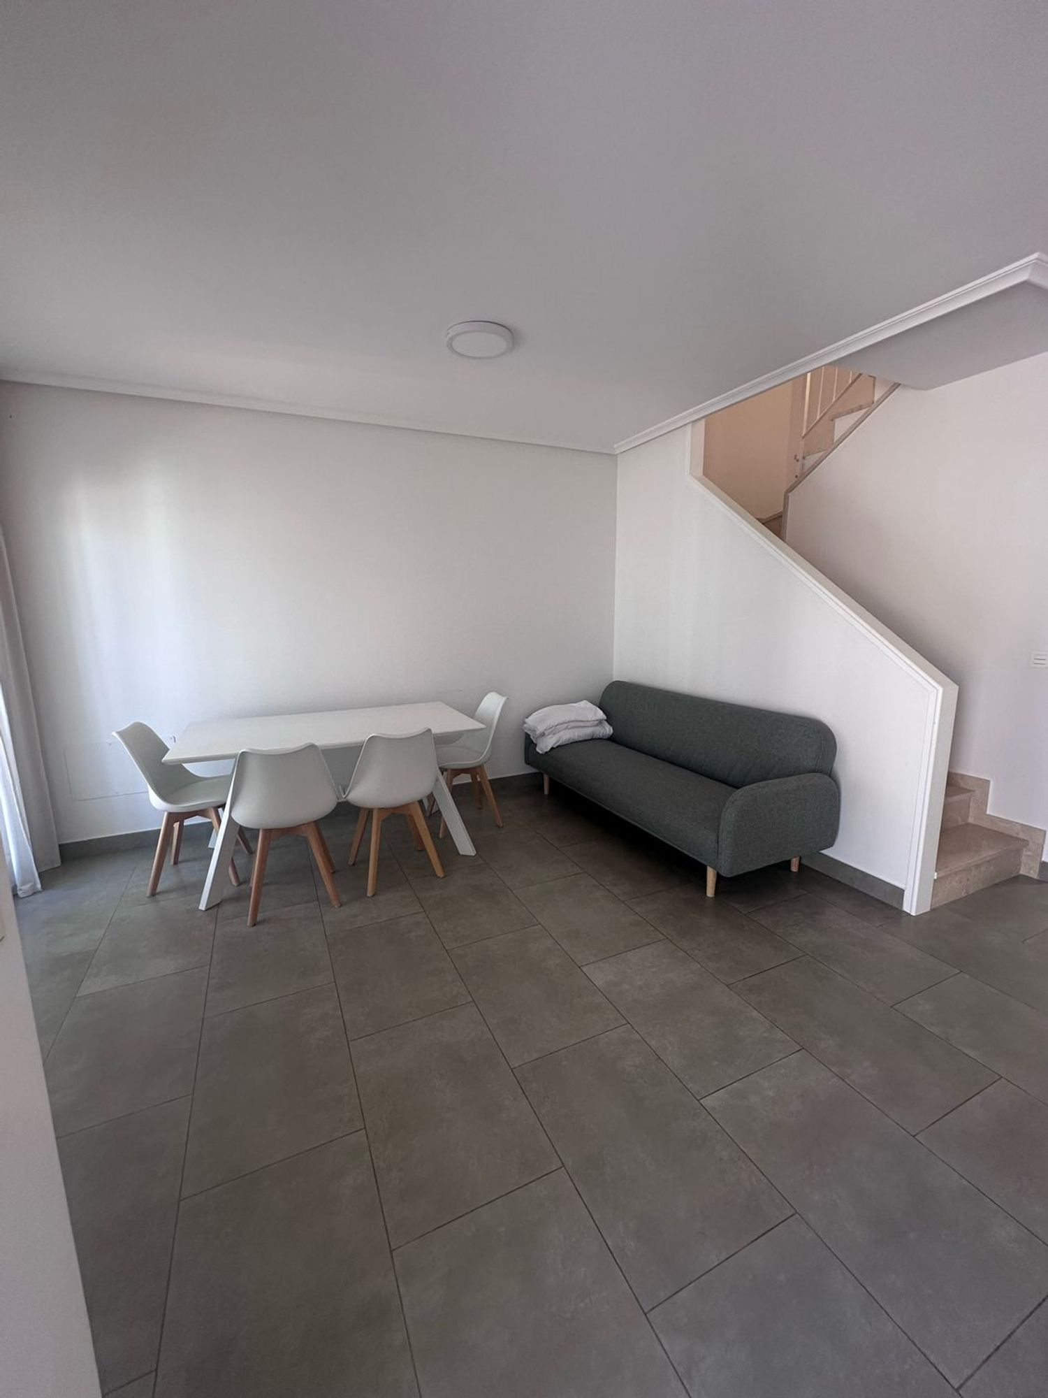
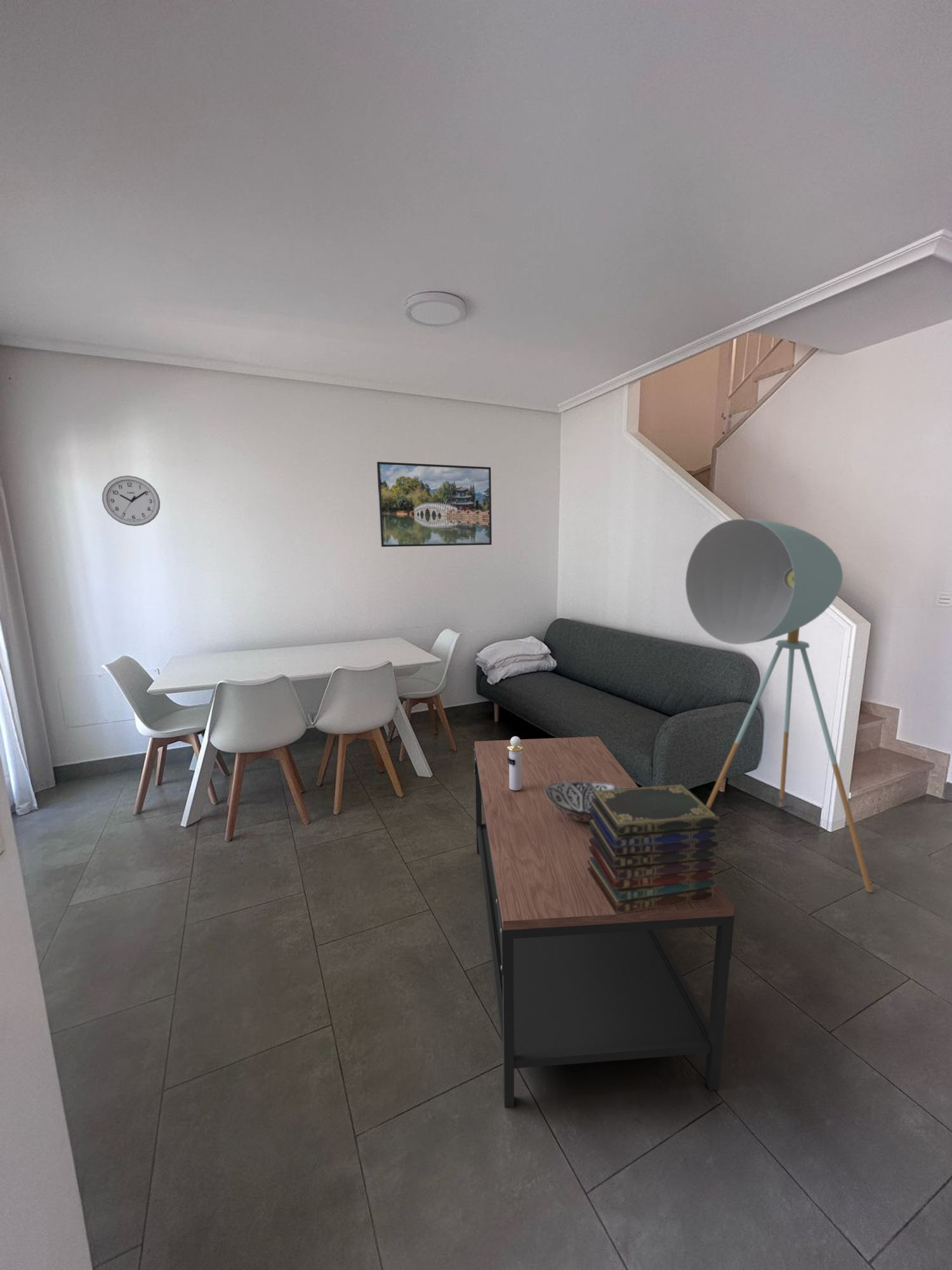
+ wall clock (131, 500)
+ book stack (649, 843)
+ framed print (437, 505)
+ perfume bottle (515, 763)
+ decorative bowl (585, 803)
+ coffee table (564, 869)
+ floor lamp (791, 691)
